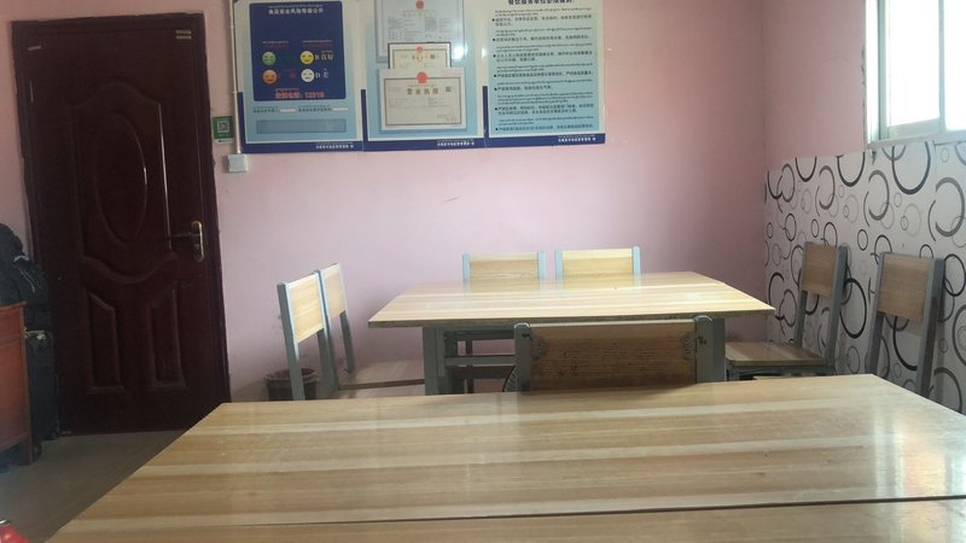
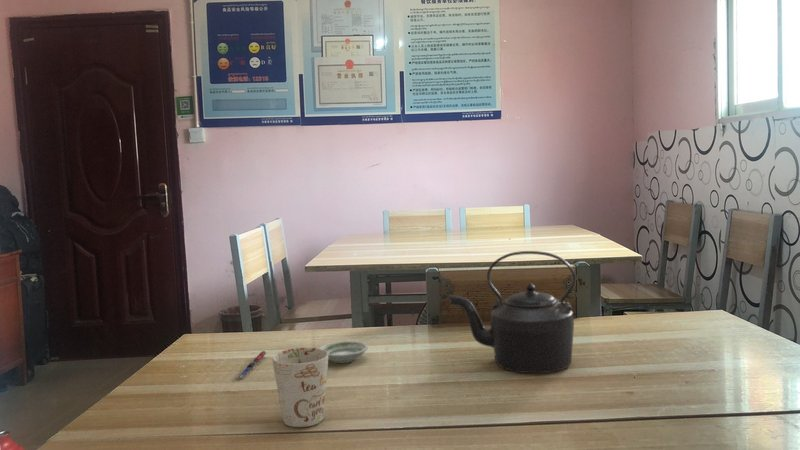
+ kettle (510, 306)
+ pen (252, 363)
+ mug (299, 383)
+ saucer (343, 353)
